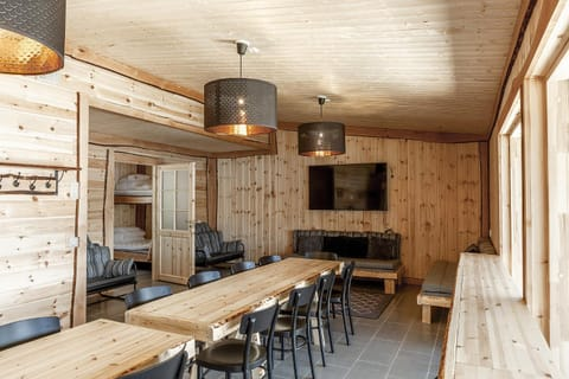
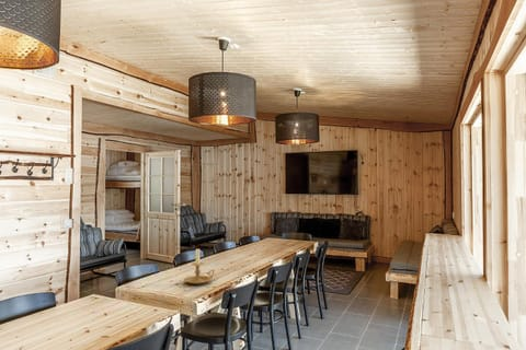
+ candle holder (197, 265)
